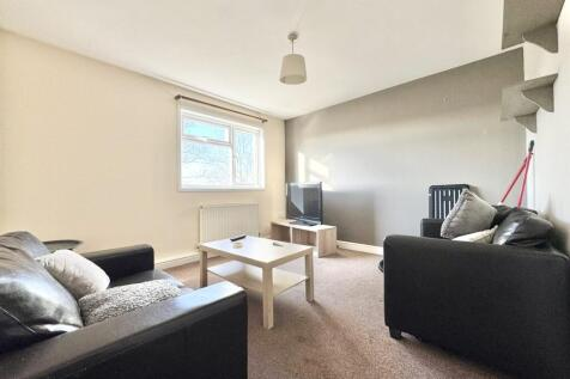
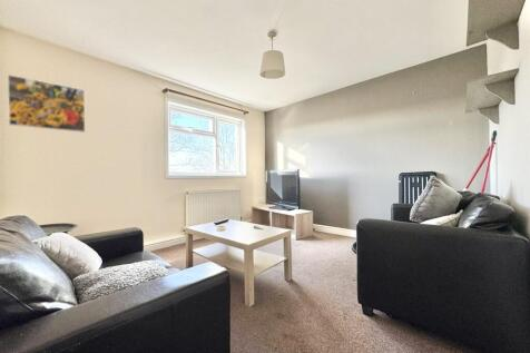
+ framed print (49, 106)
